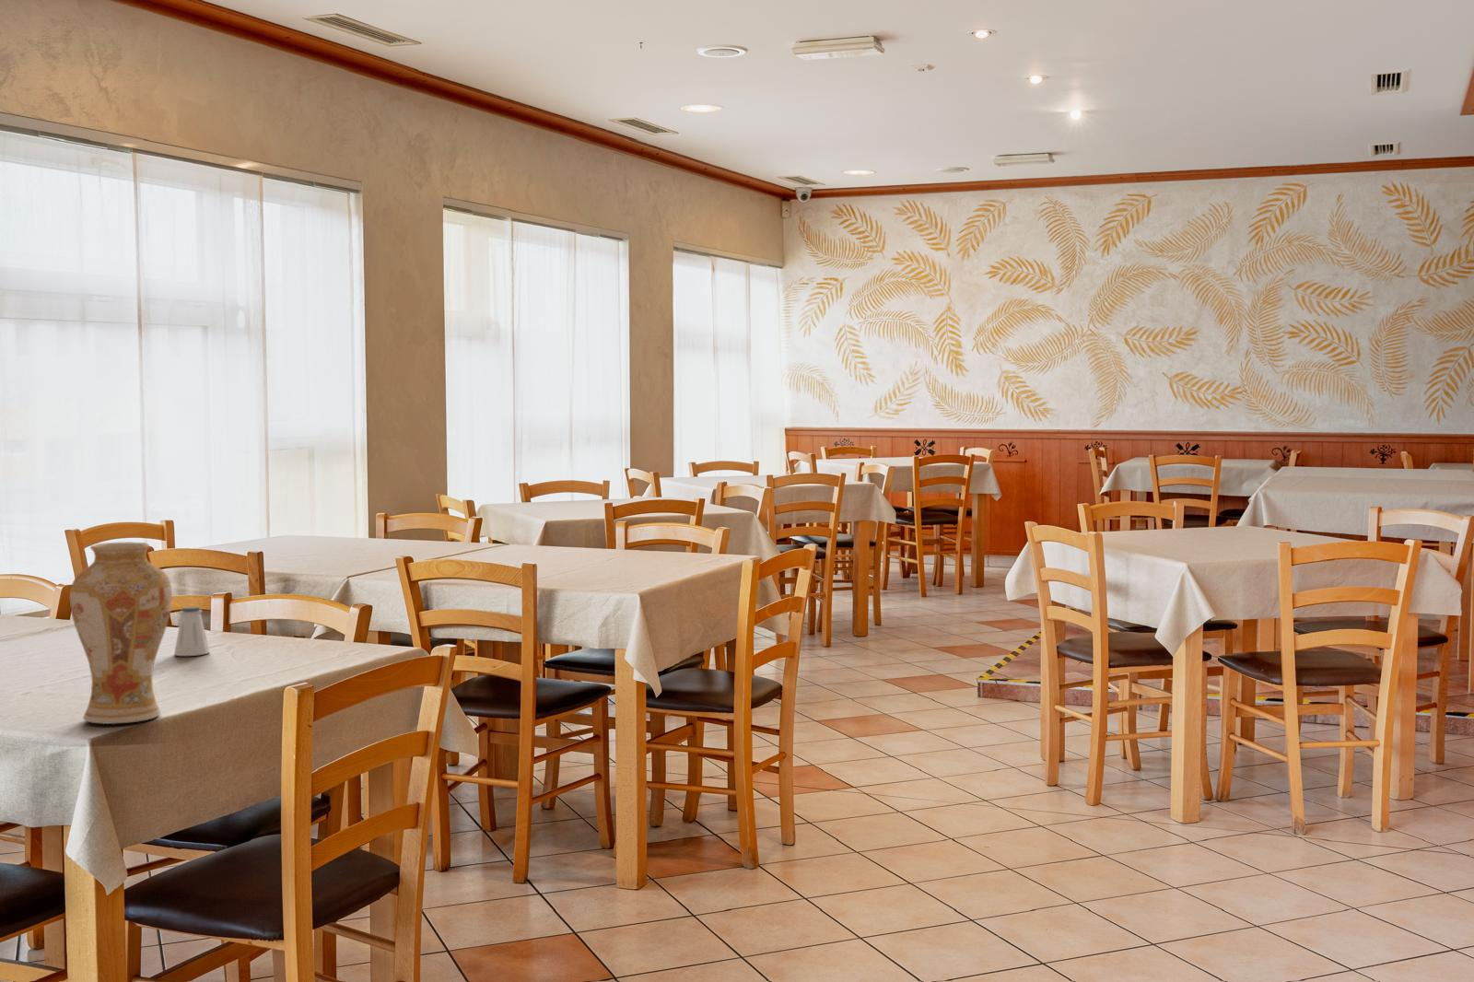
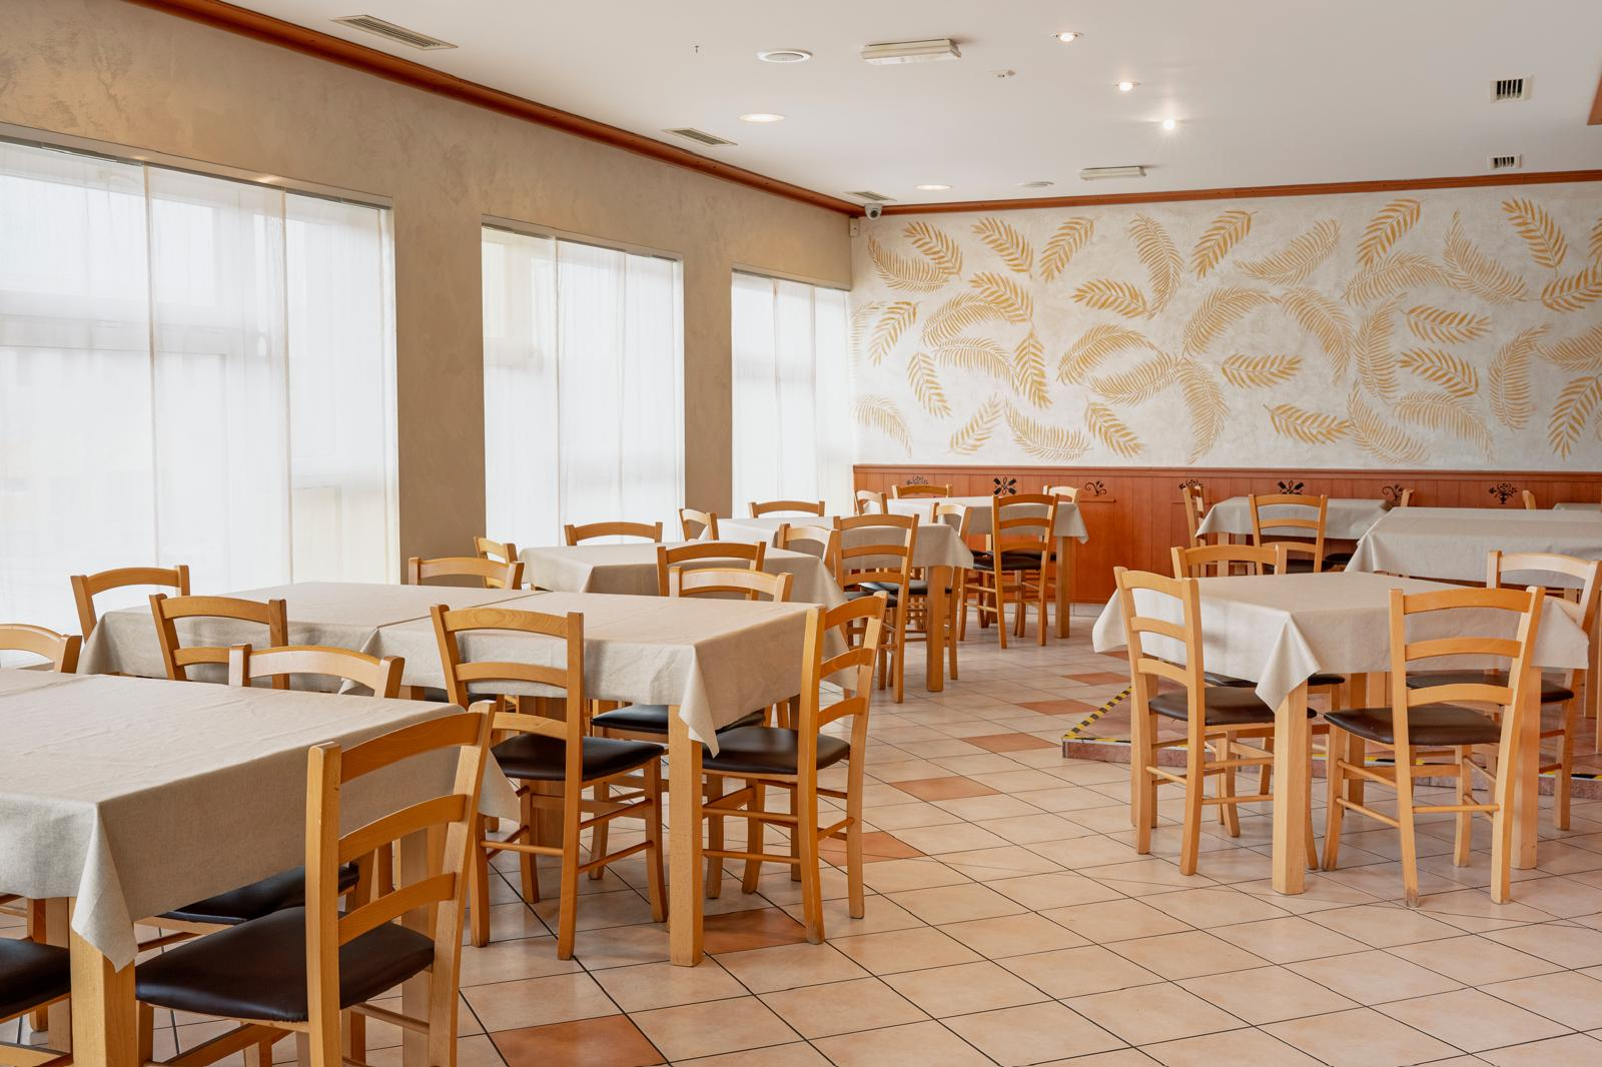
- saltshaker (191, 630)
- vase (123, 631)
